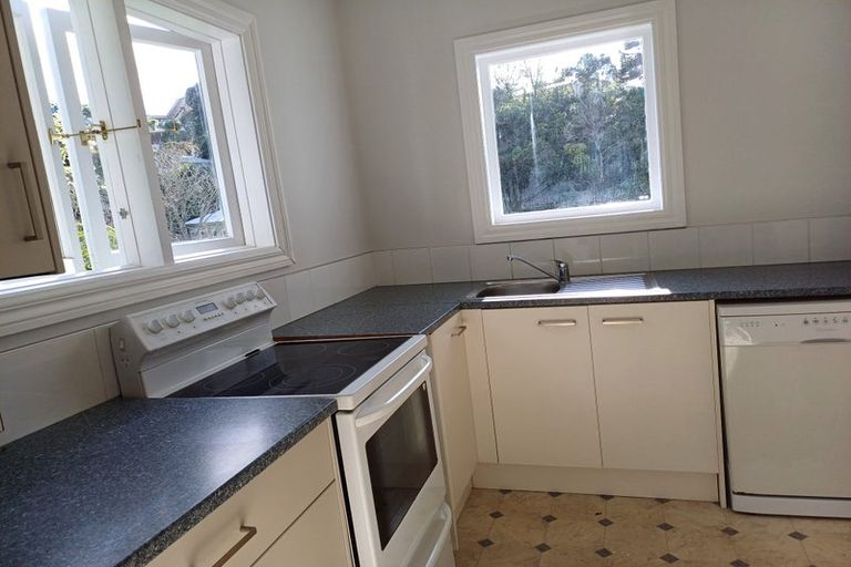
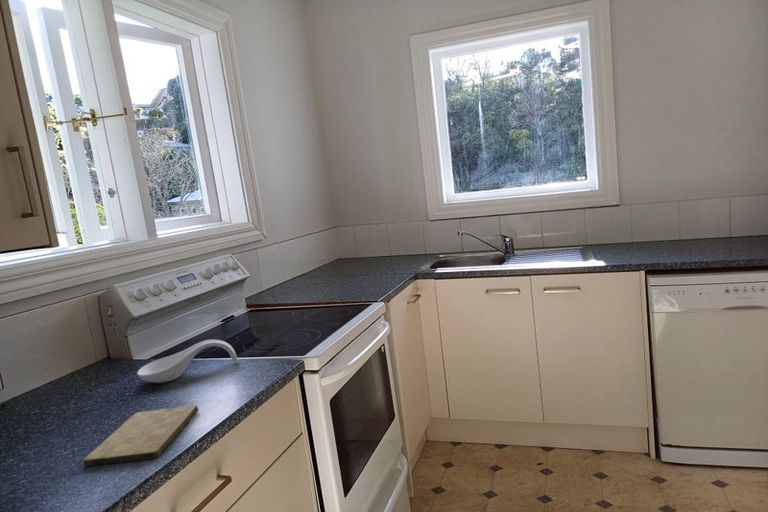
+ spoon rest (187, 359)
+ cutting board (145, 432)
